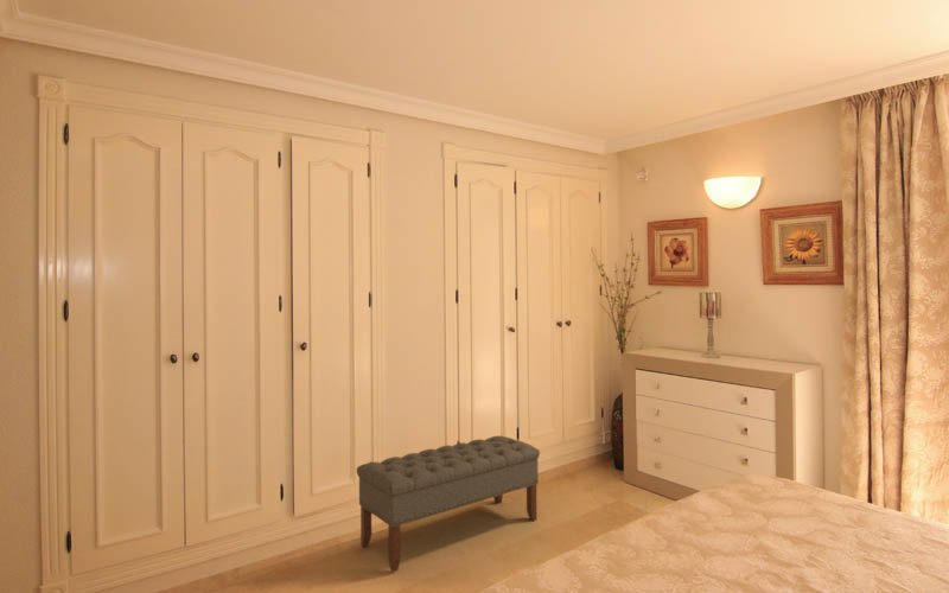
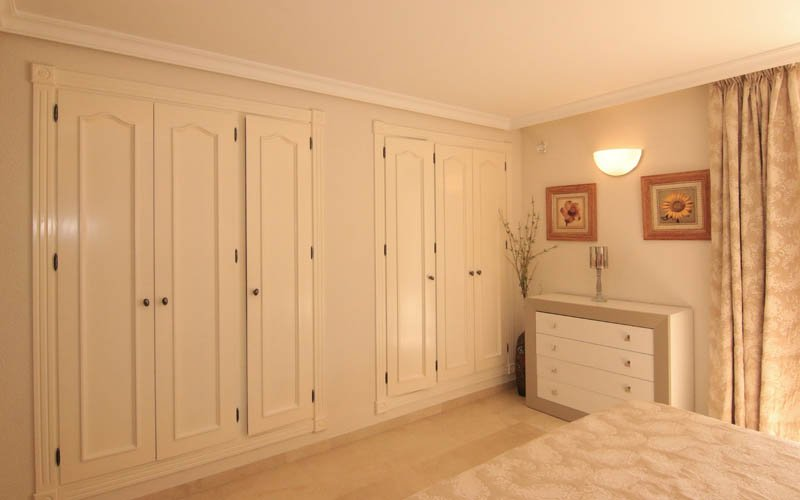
- bench (452, 492)
